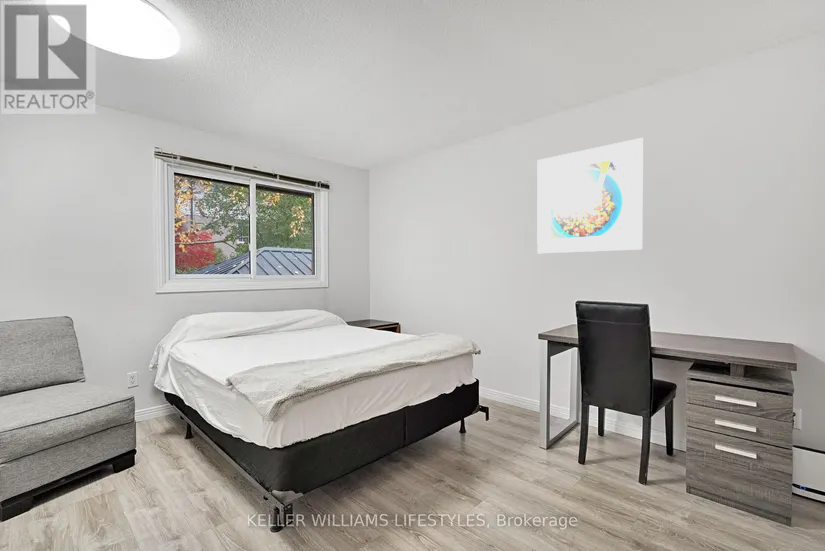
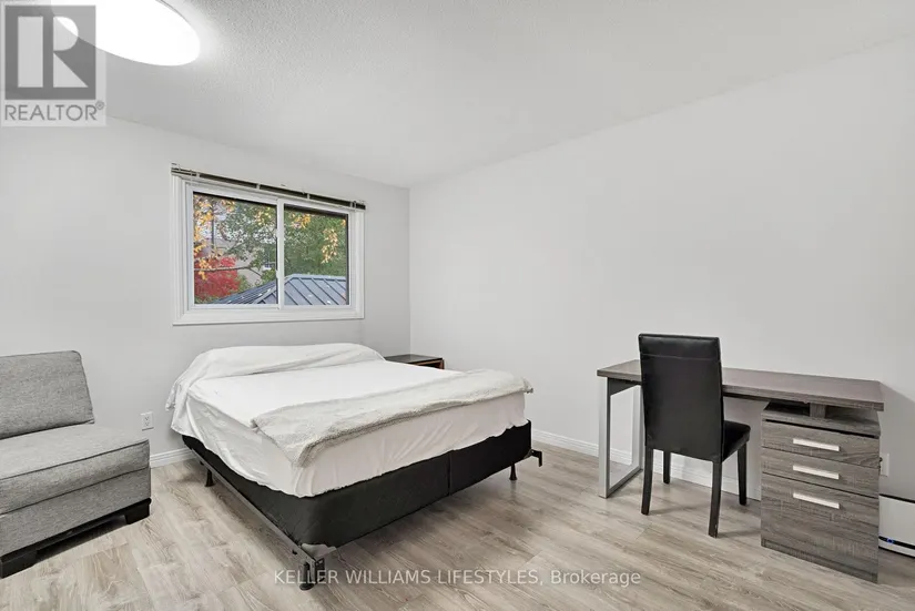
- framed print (585, 200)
